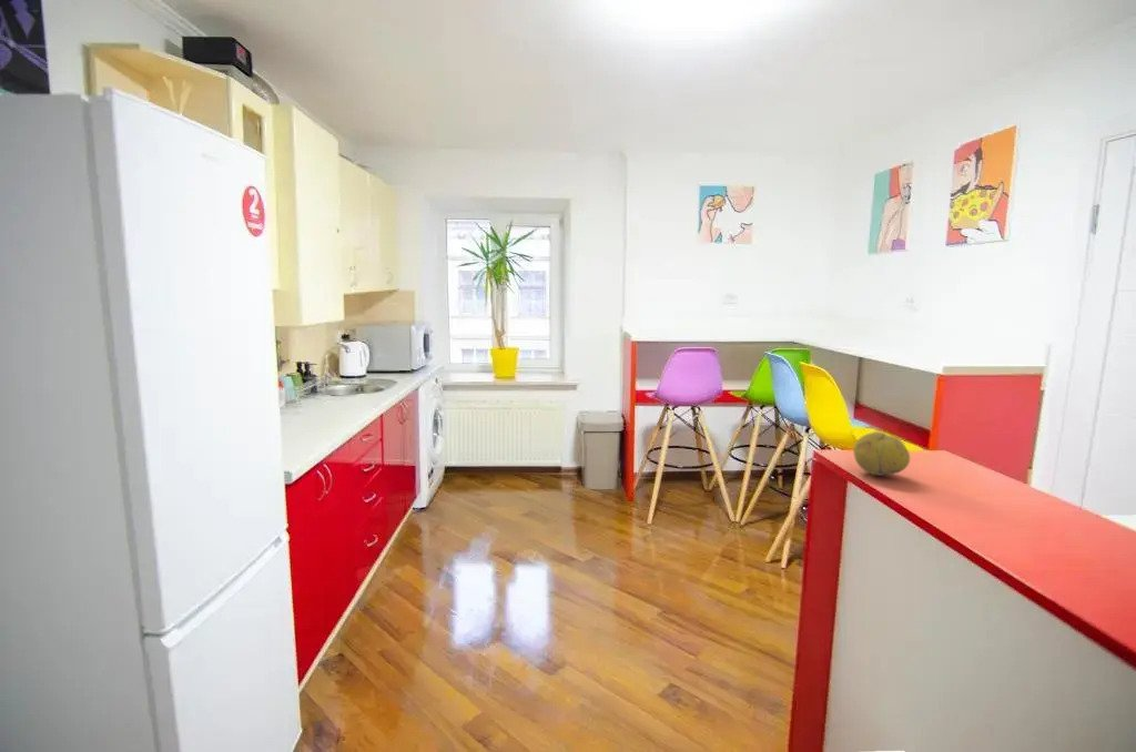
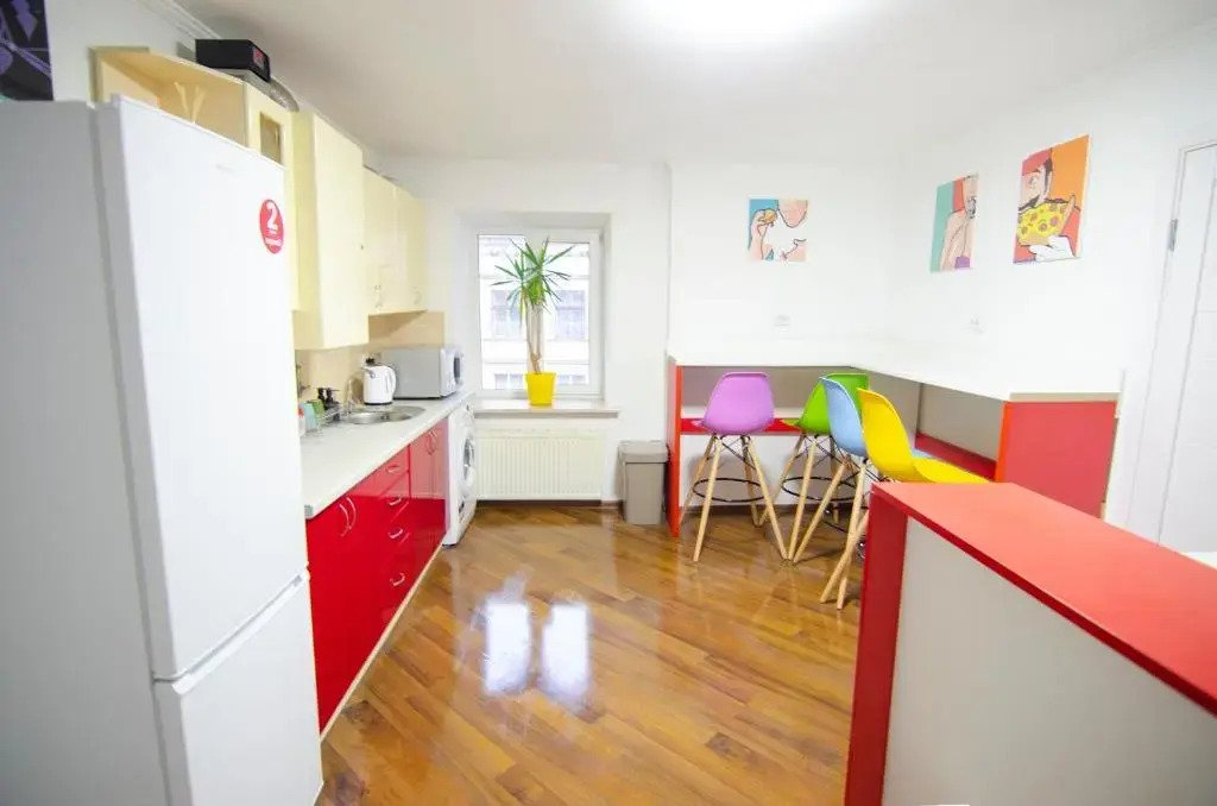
- fruit (880, 454)
